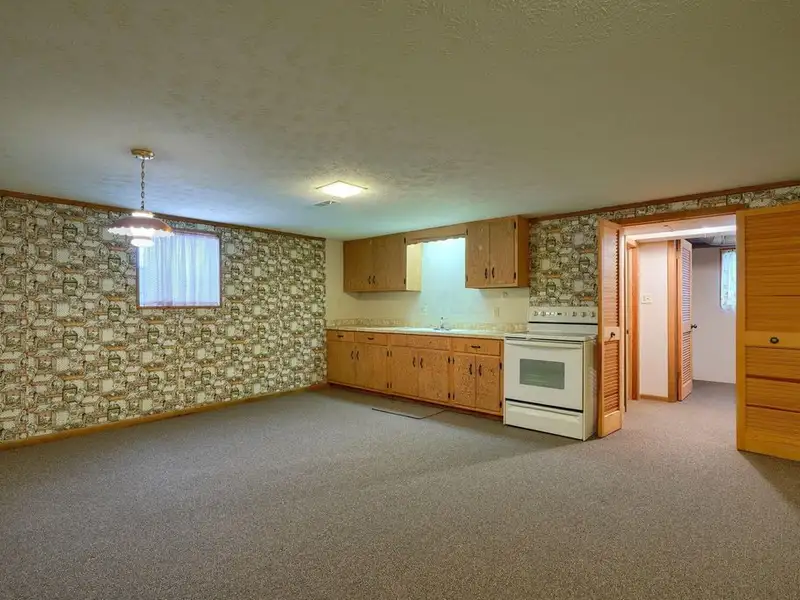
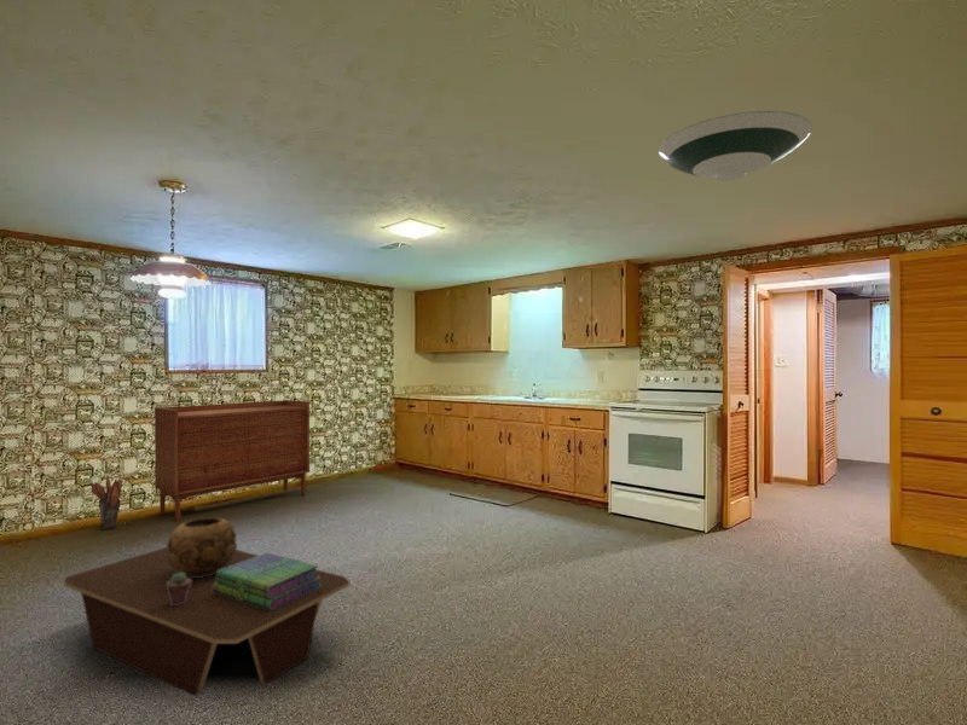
+ potted succulent (179, 586)
+ stack of books (267, 578)
+ sideboard (237, 453)
+ decorative bowl (202, 546)
+ table lamp (110, 501)
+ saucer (730, 160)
+ coffee table (205, 609)
